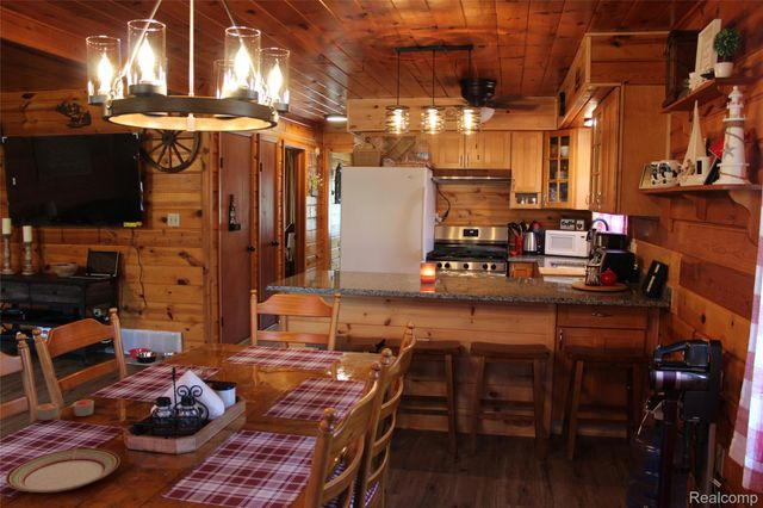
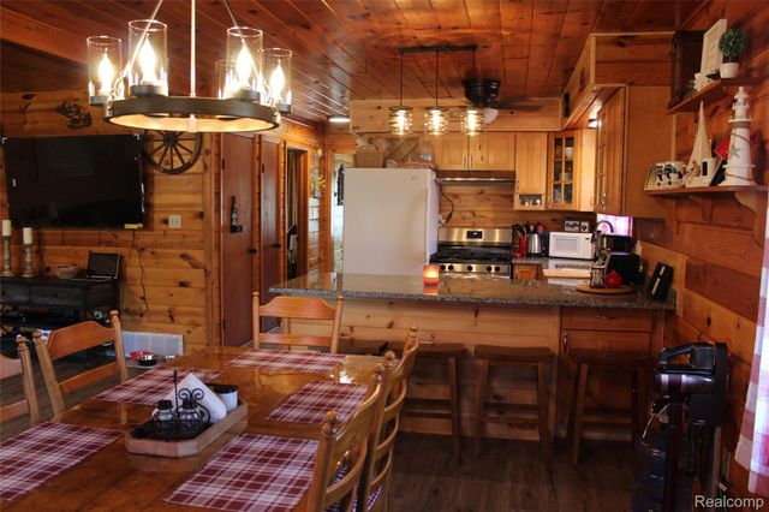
- candle (57, 409)
- plate (64, 472)
